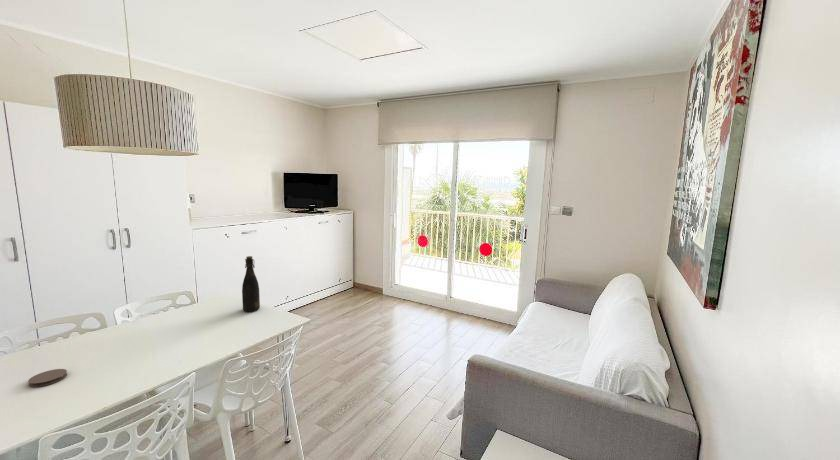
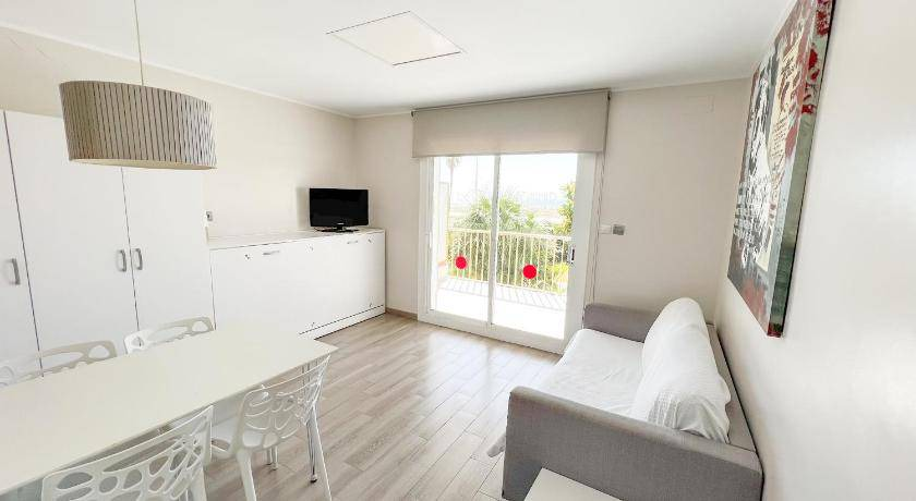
- coaster (48, 377)
- bottle (250, 283)
